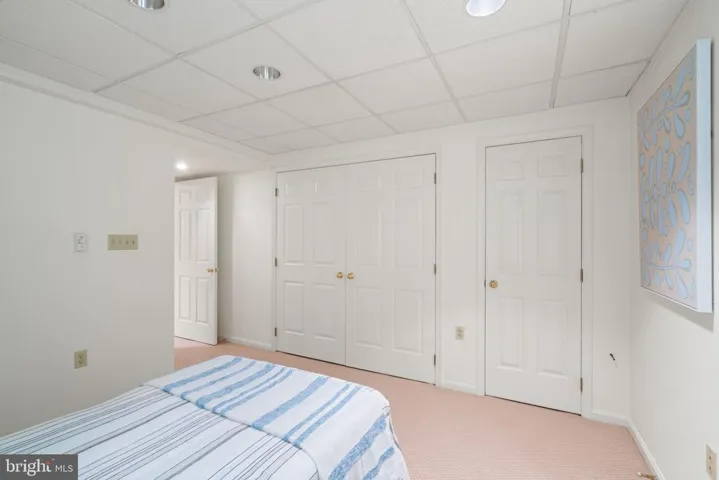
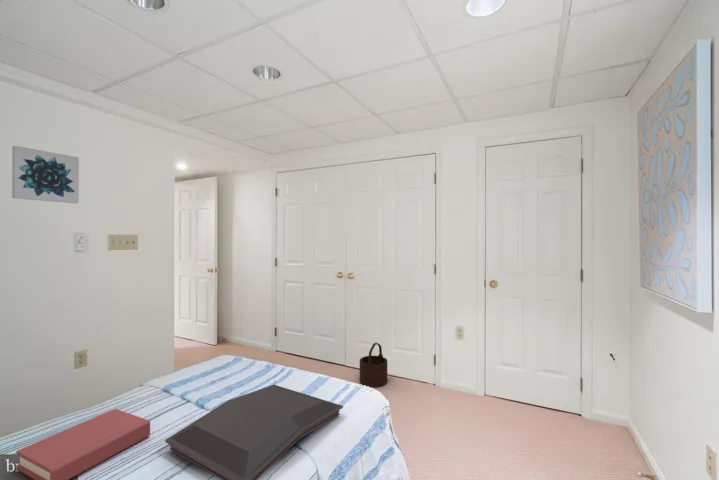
+ wooden bucket (373, 362)
+ serving tray (262, 419)
+ hardback book (88, 442)
+ wall art (47, 176)
